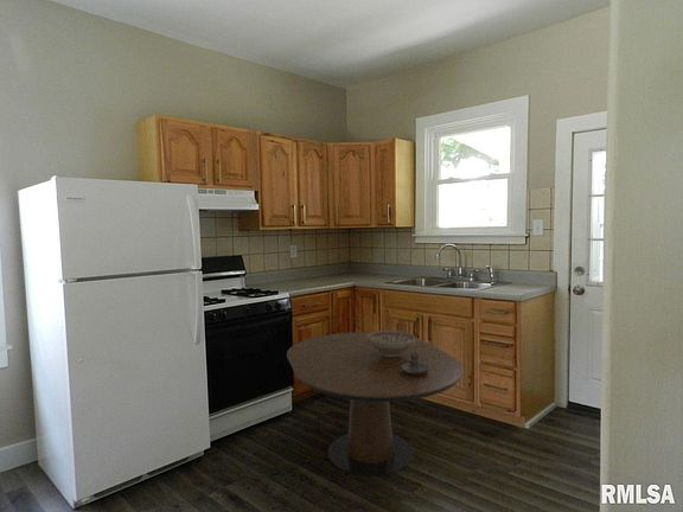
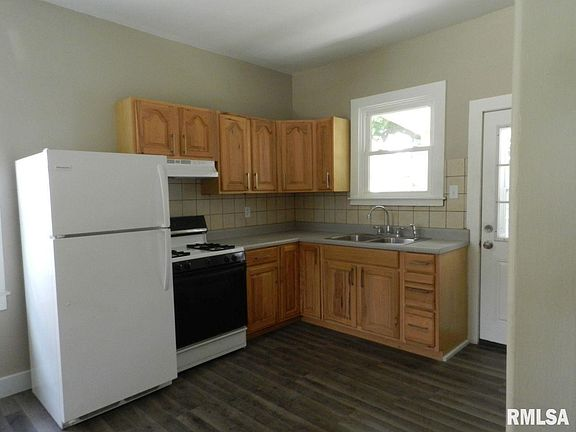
- candle holder (411, 363)
- decorative bowl (390, 345)
- dining table (382, 403)
